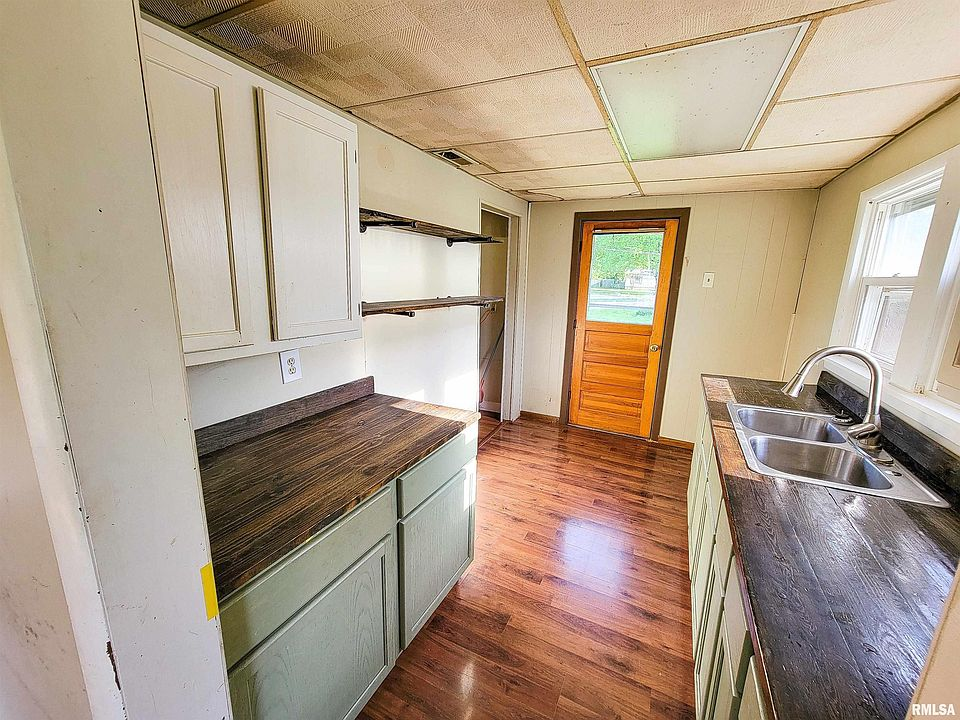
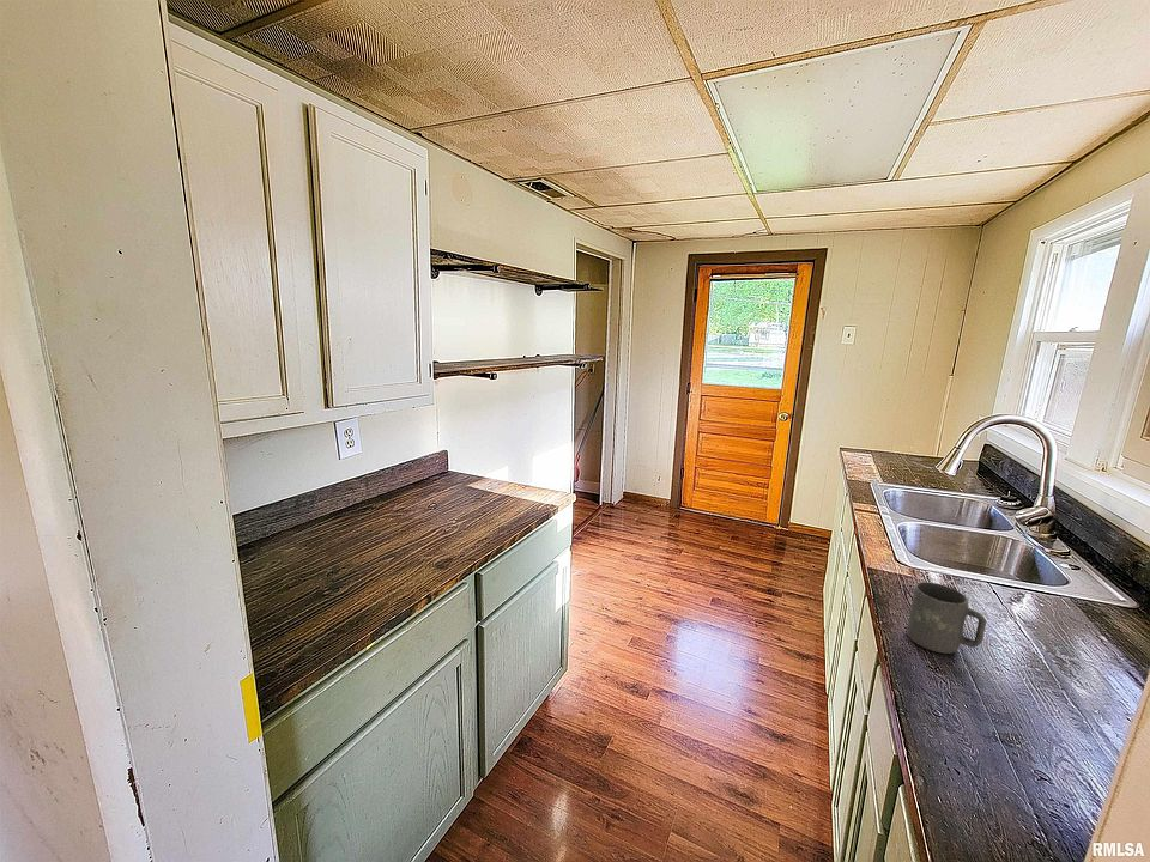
+ mug (945, 620)
